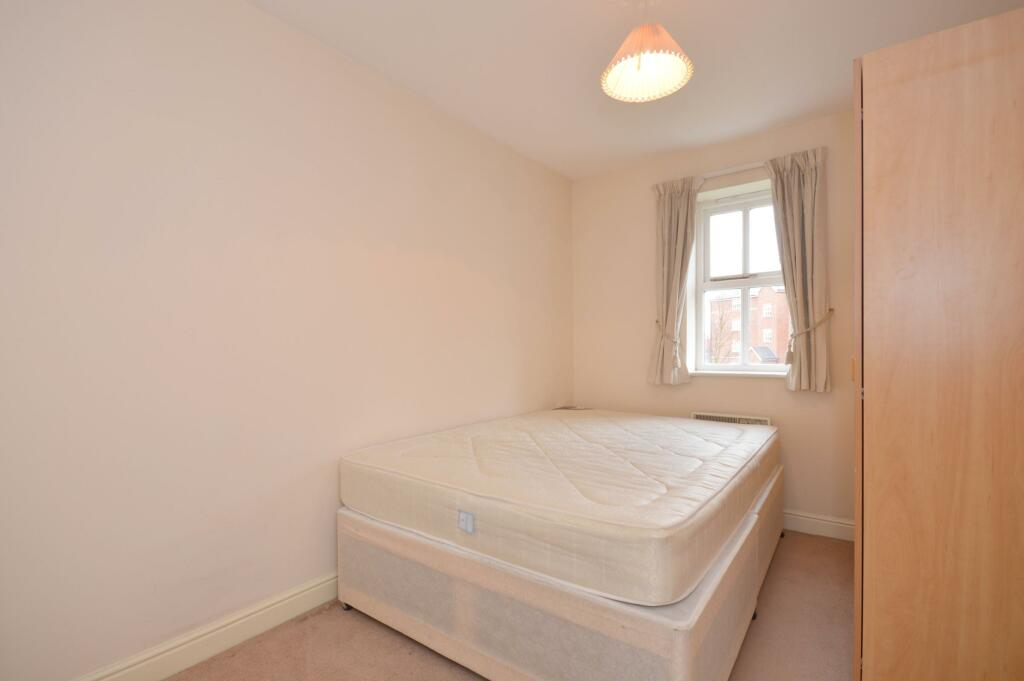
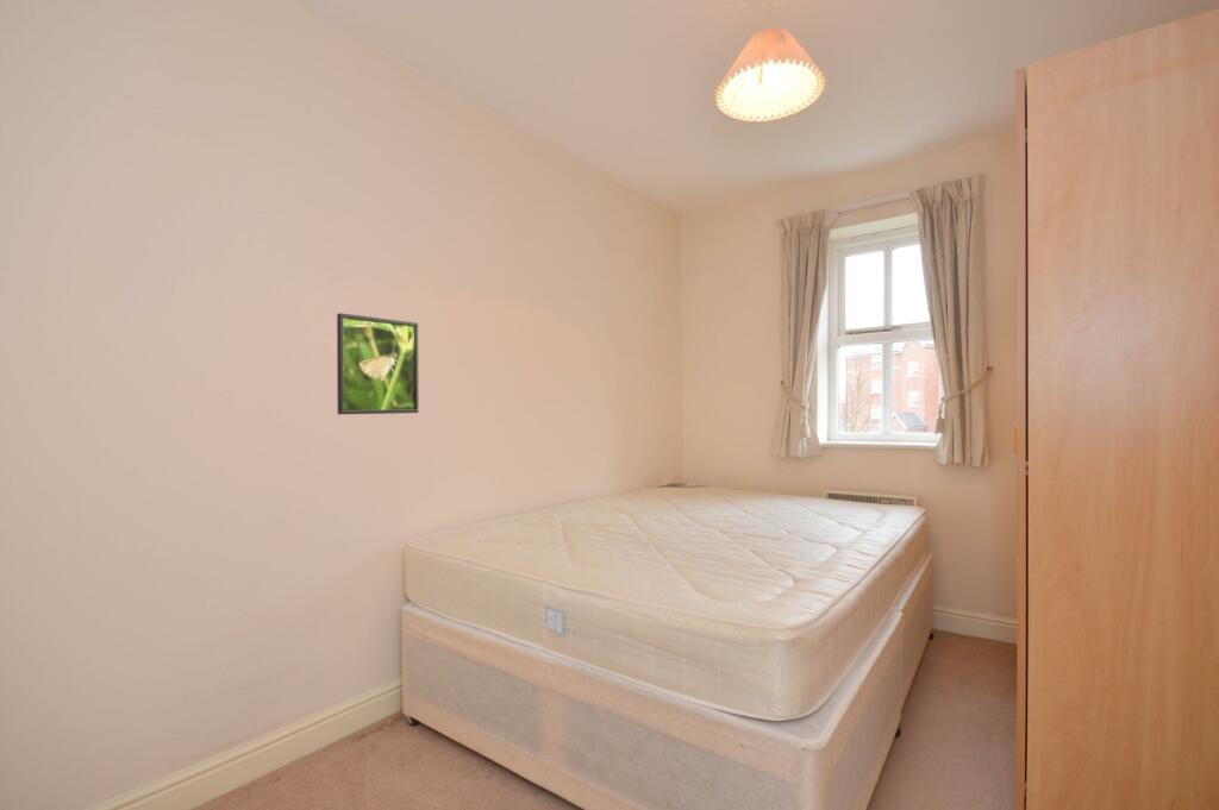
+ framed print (380, 365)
